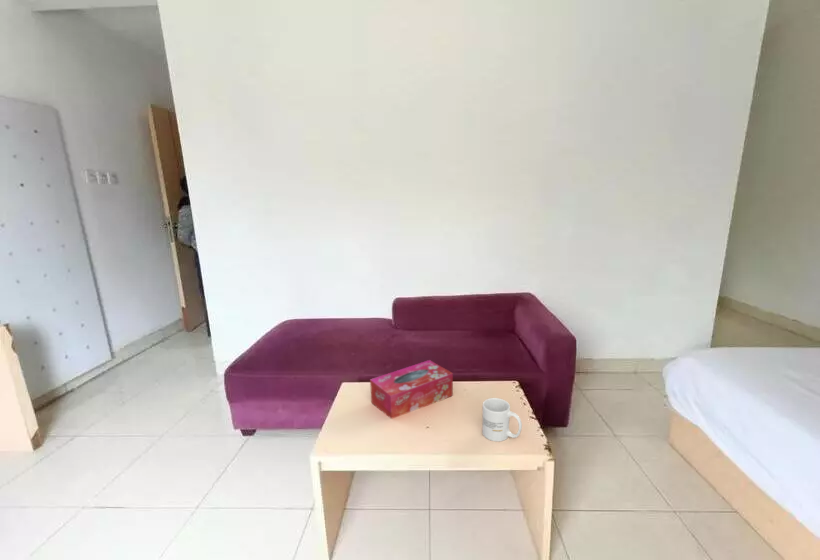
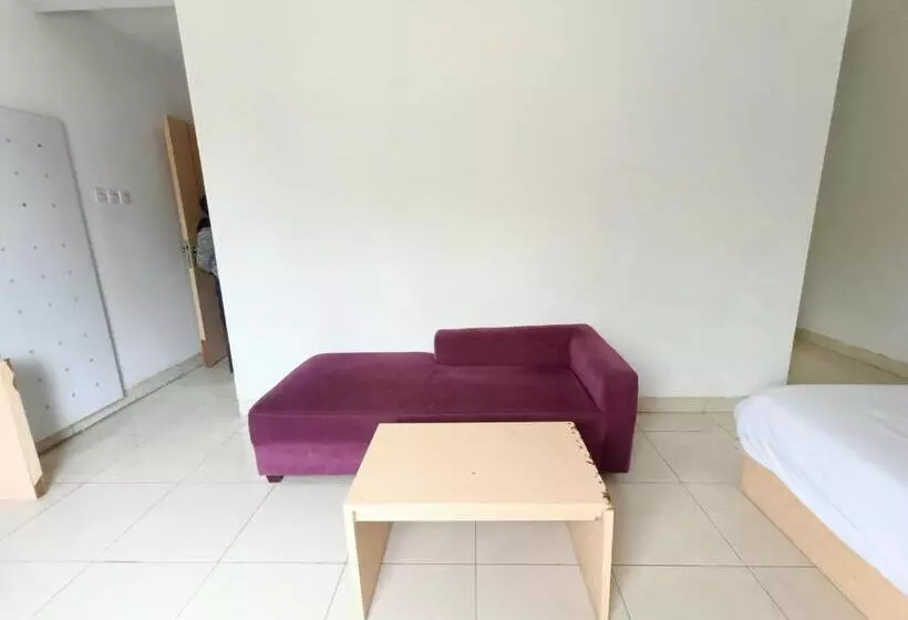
- mug (500, 419)
- tissue box (412, 387)
